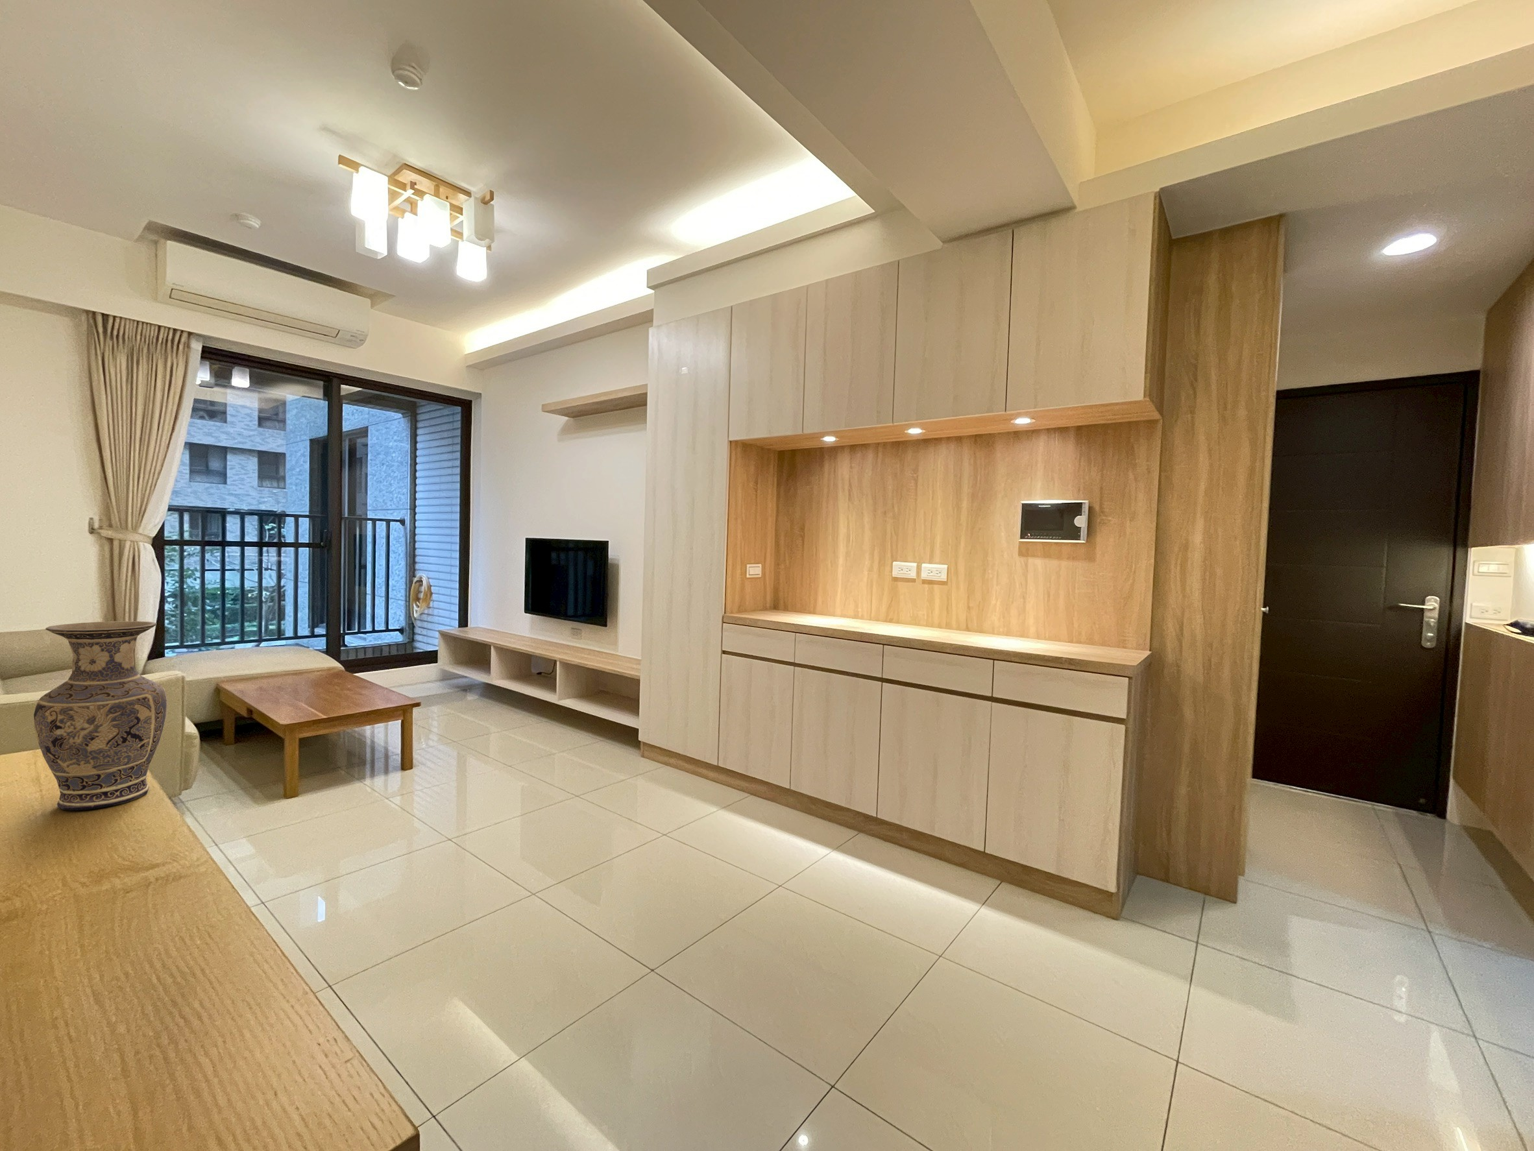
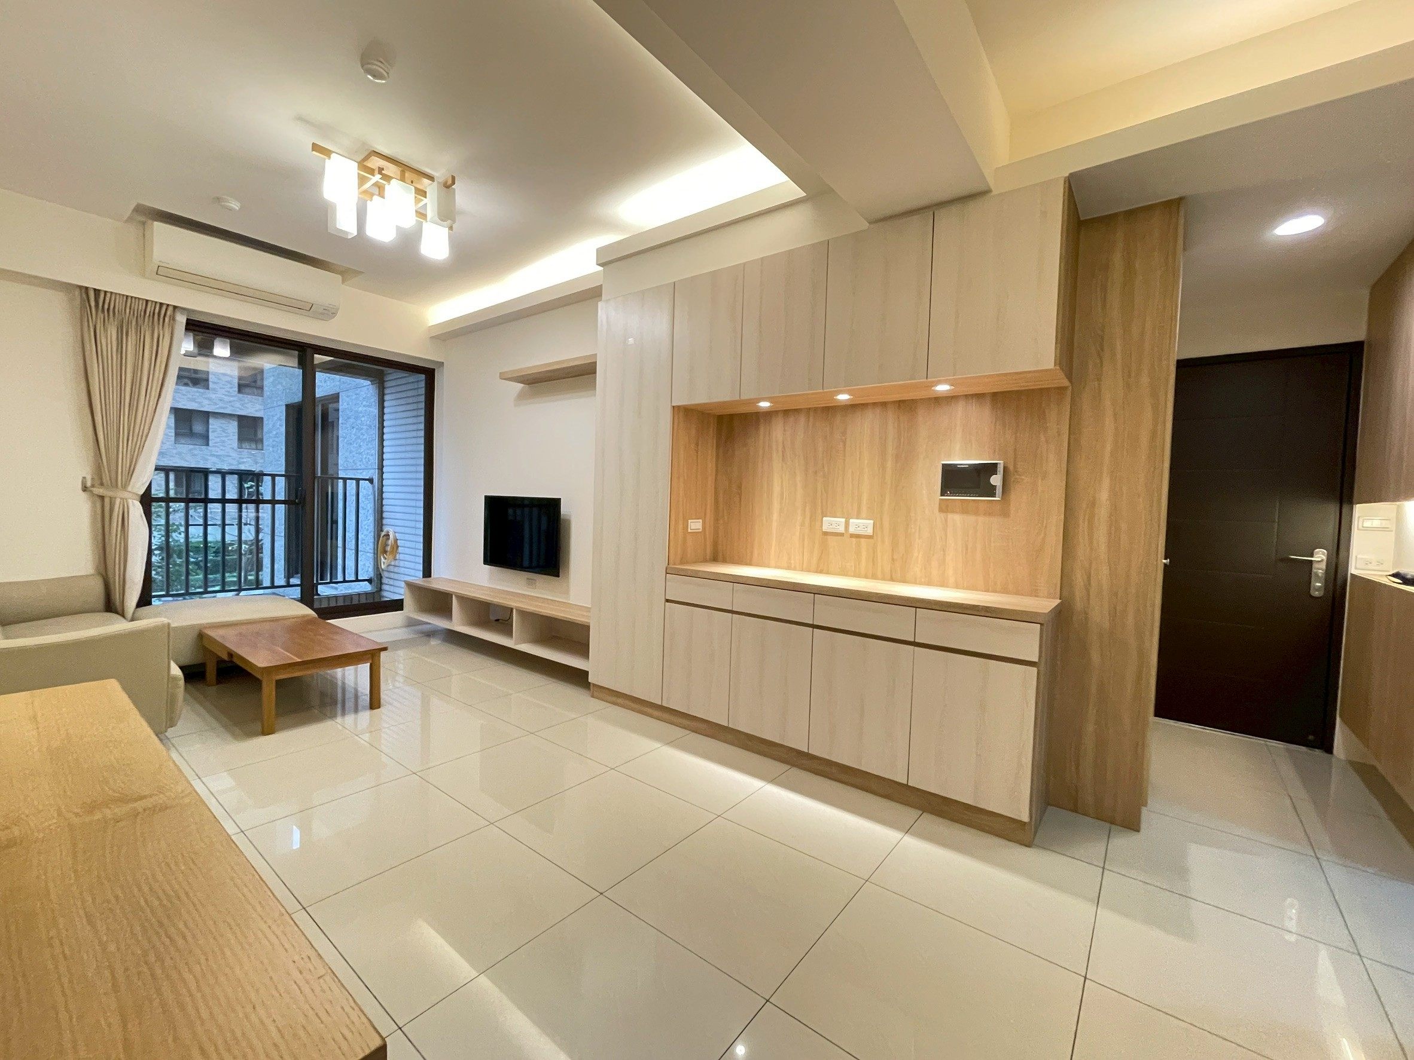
- vase (104, 712)
